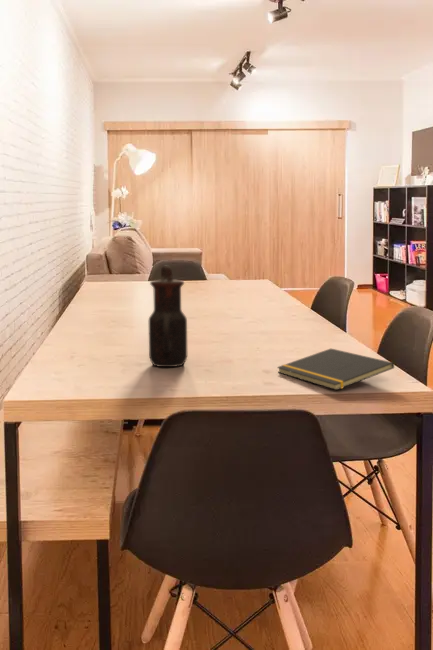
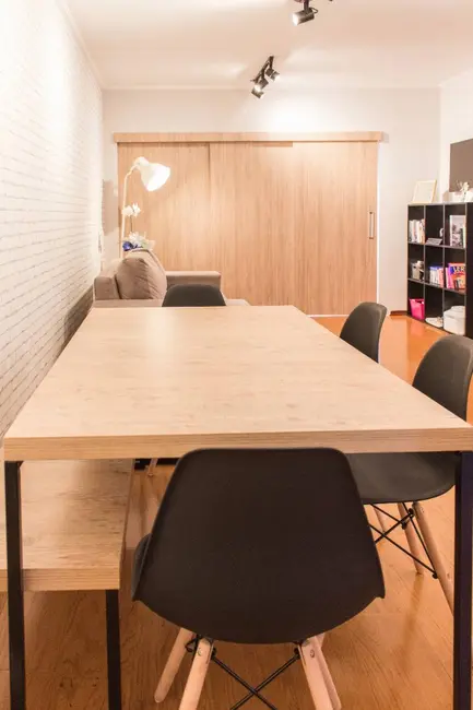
- notepad (333, 367)
- teapot (167, 315)
